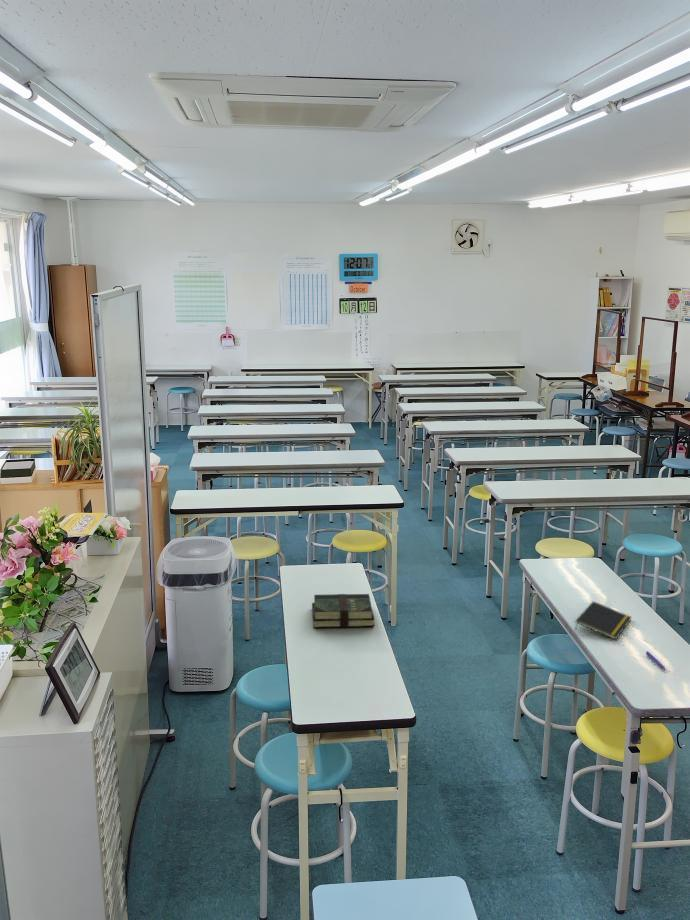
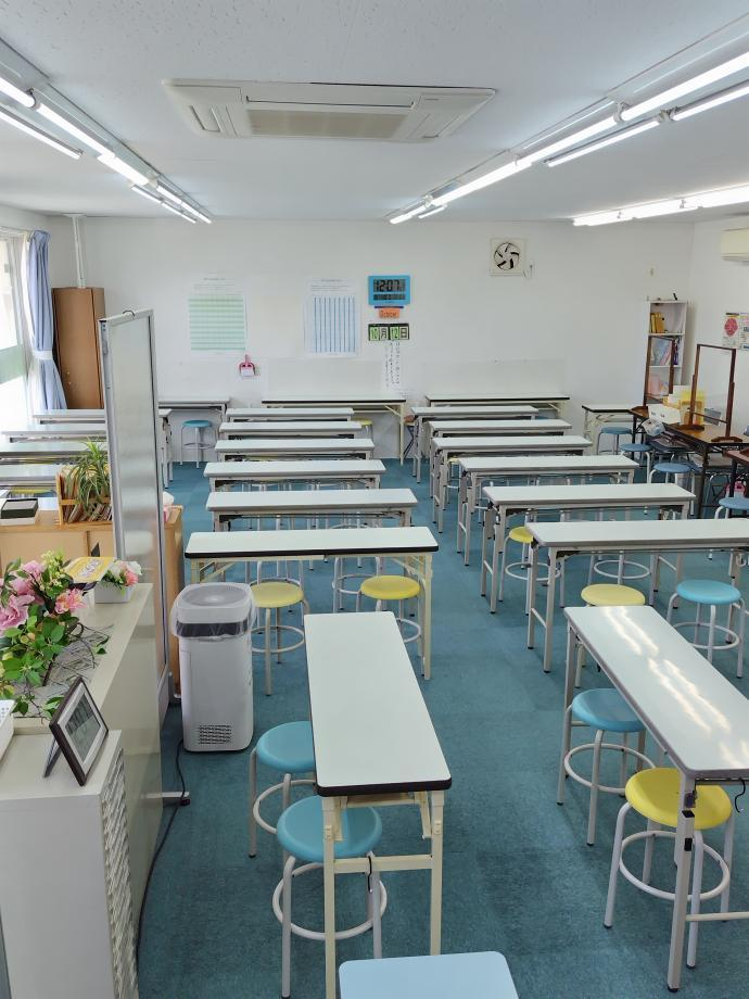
- notepad (603, 619)
- pen (655, 660)
- book (342, 609)
